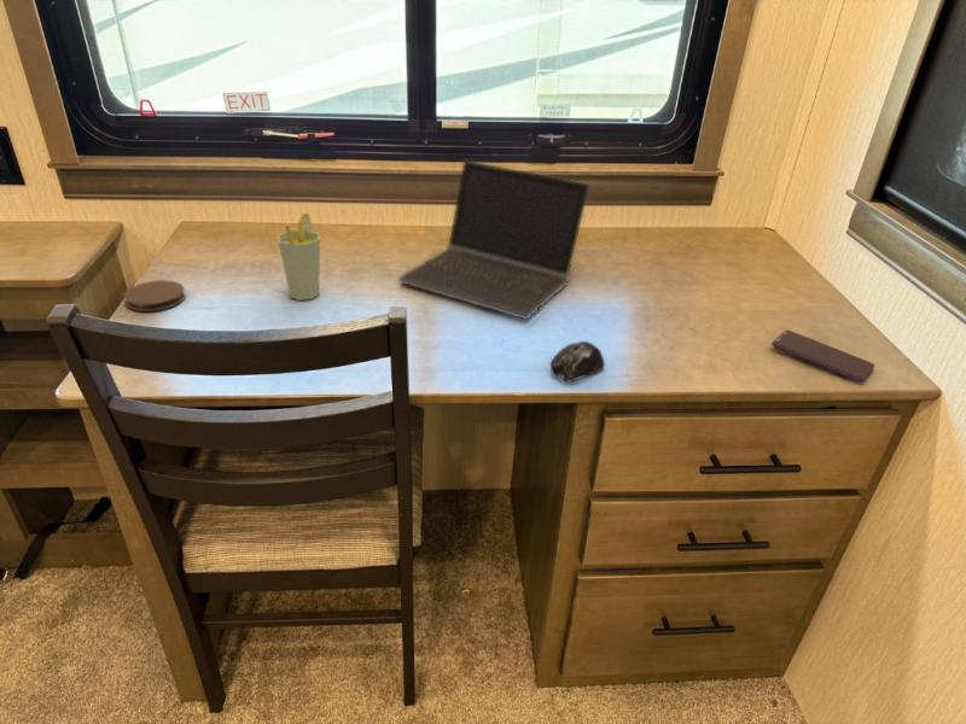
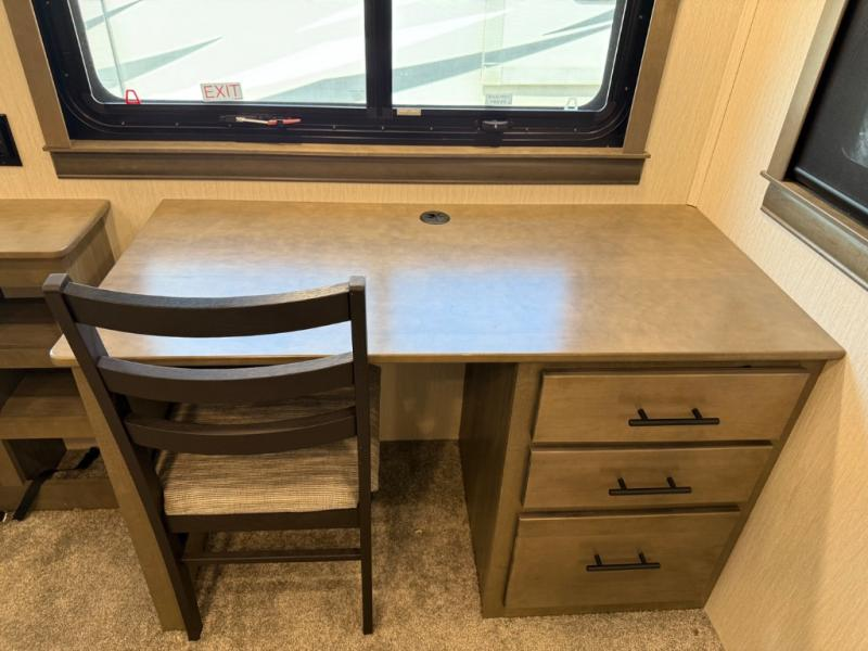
- laptop computer (493, 233)
- coaster (155, 294)
- smartphone (822, 354)
- cup (302, 253)
- computer mouse (577, 356)
